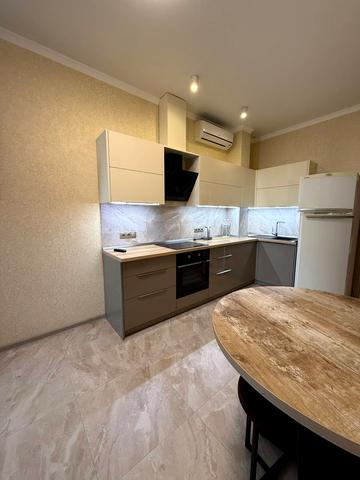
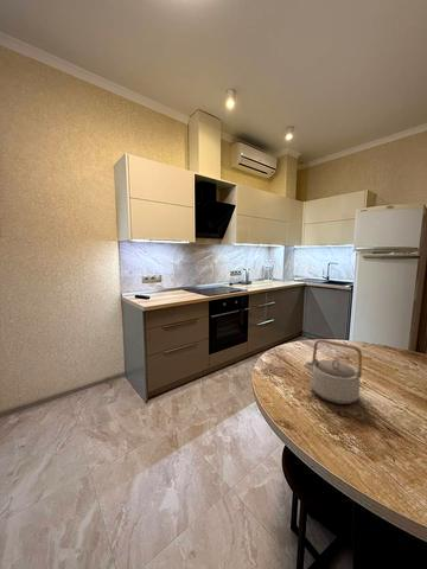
+ teapot (330, 366)
